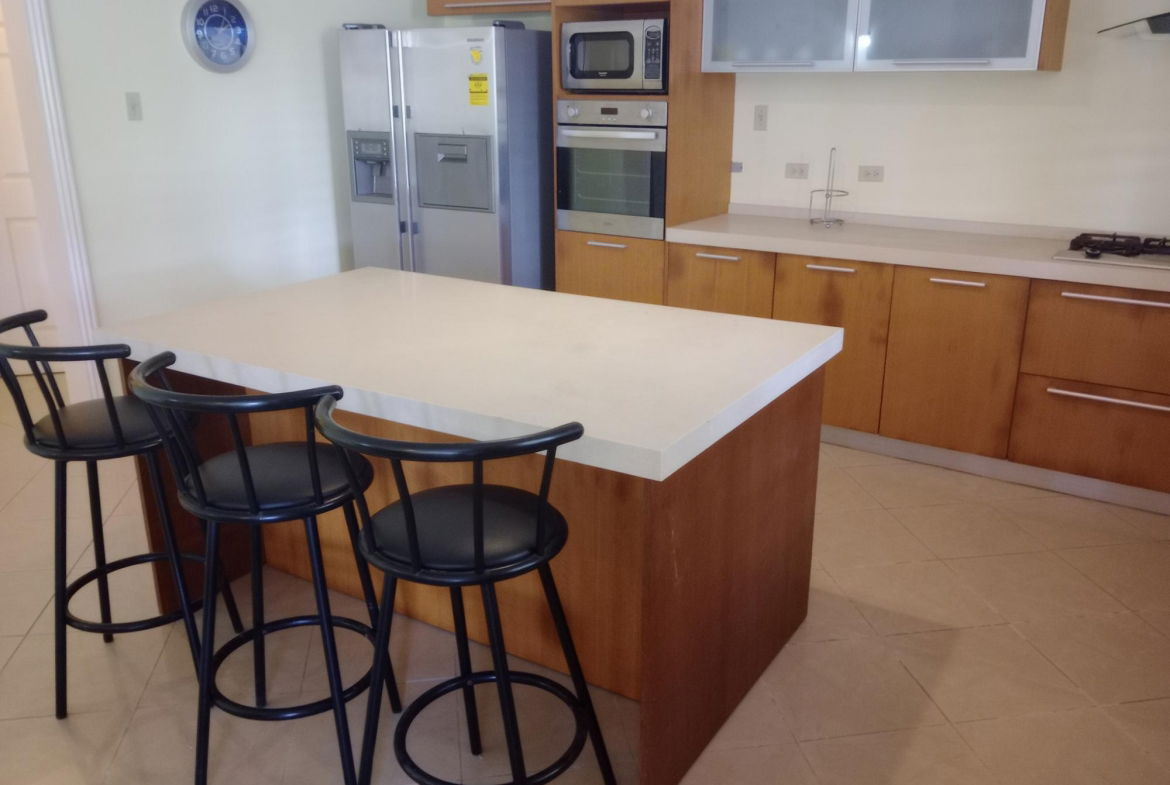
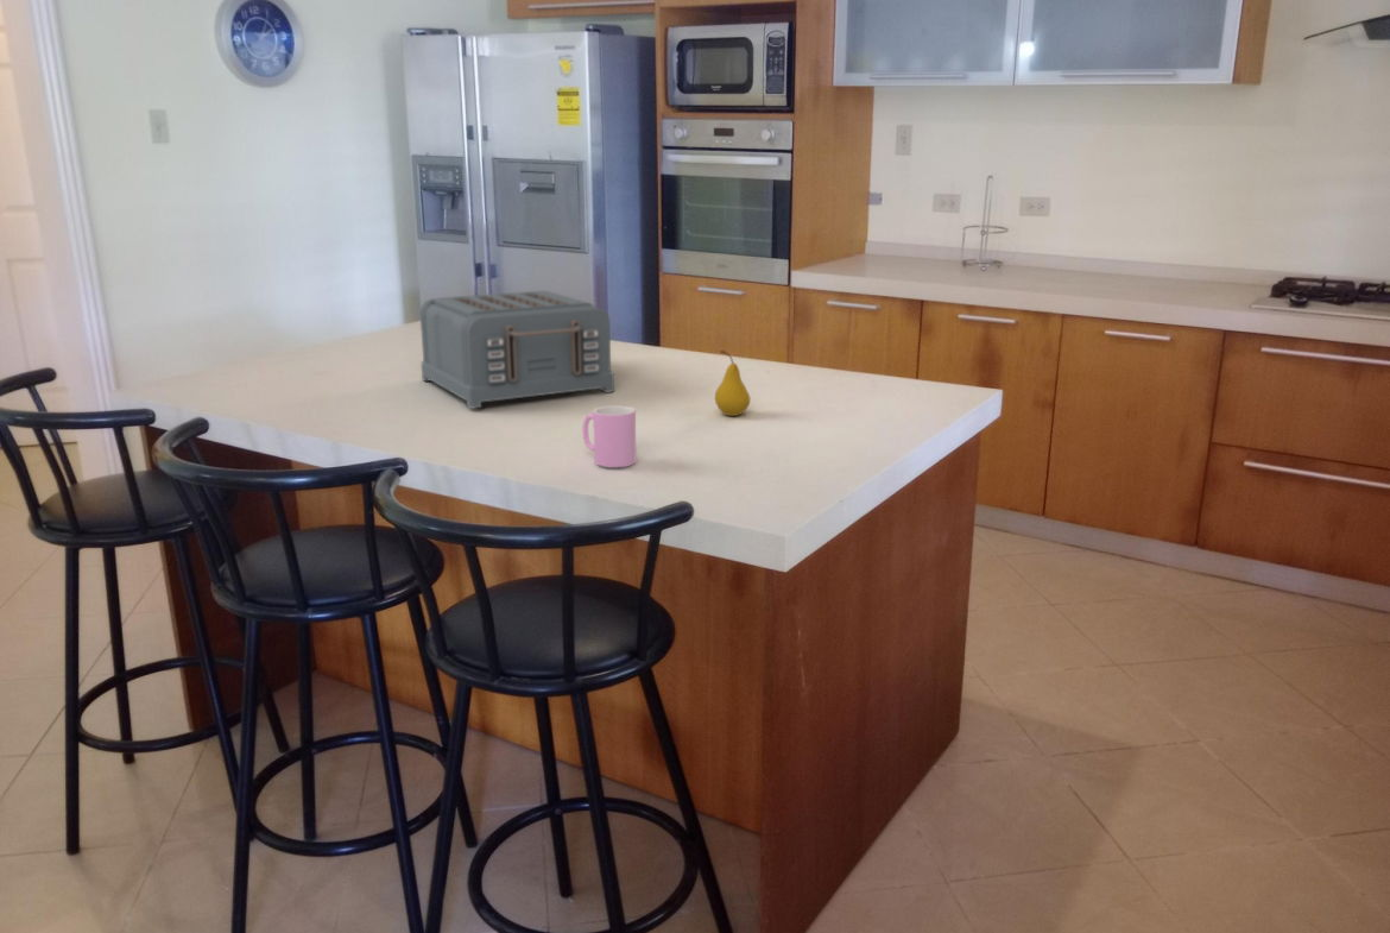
+ toaster (517, 345)
+ fruit (732, 383)
+ cup (606, 435)
